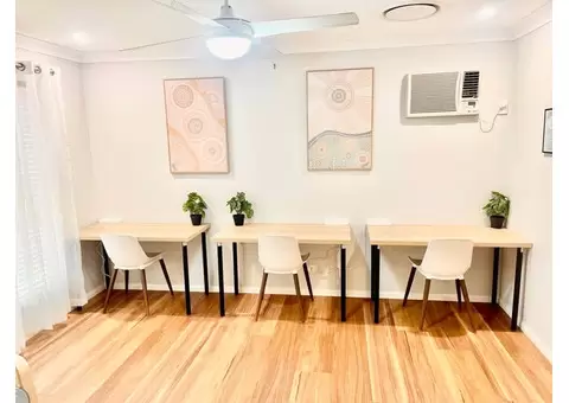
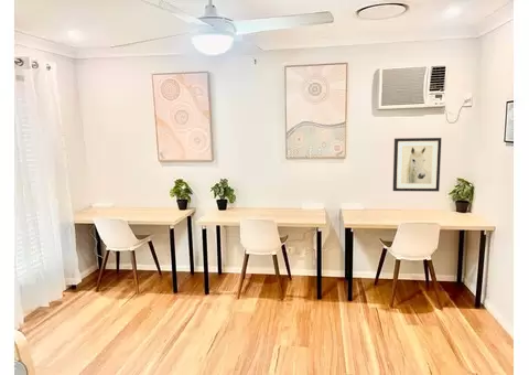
+ wall art (417, 164)
